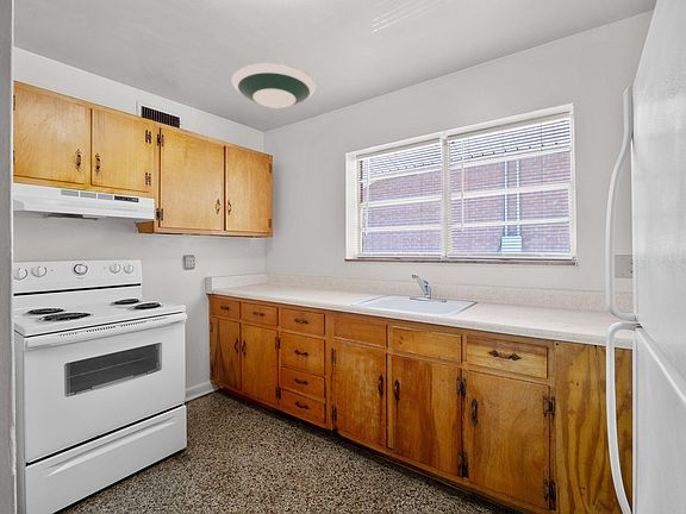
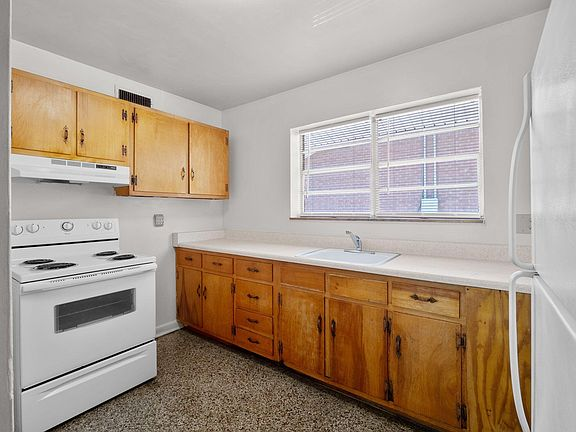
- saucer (274, 95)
